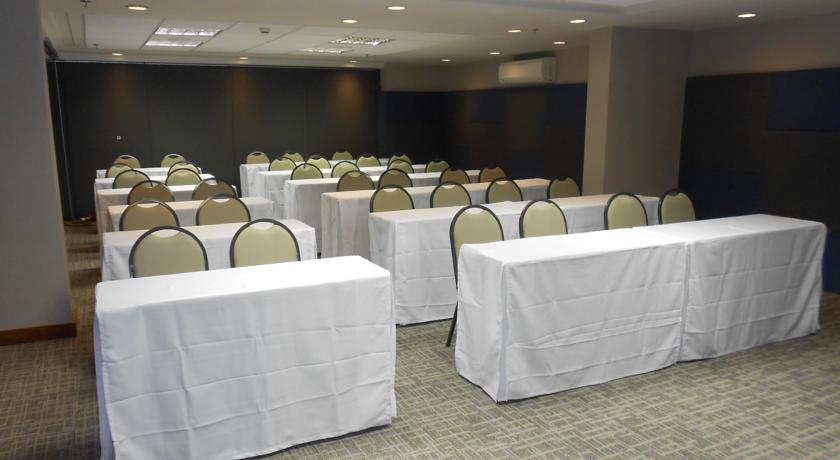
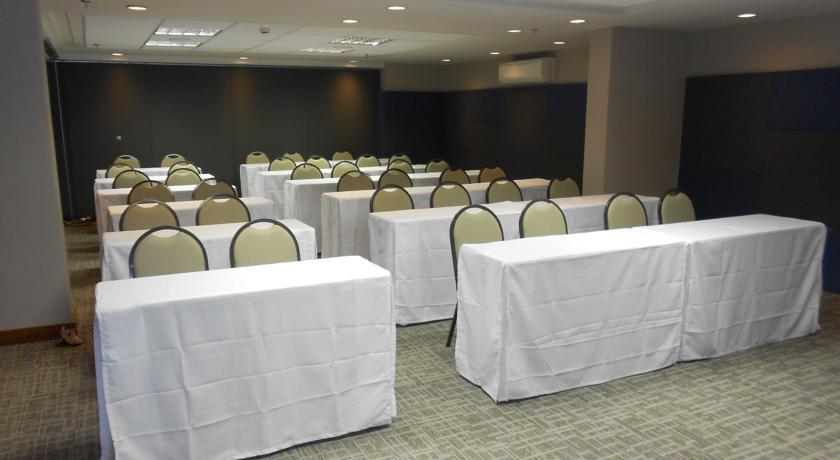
+ shoe (71, 335)
